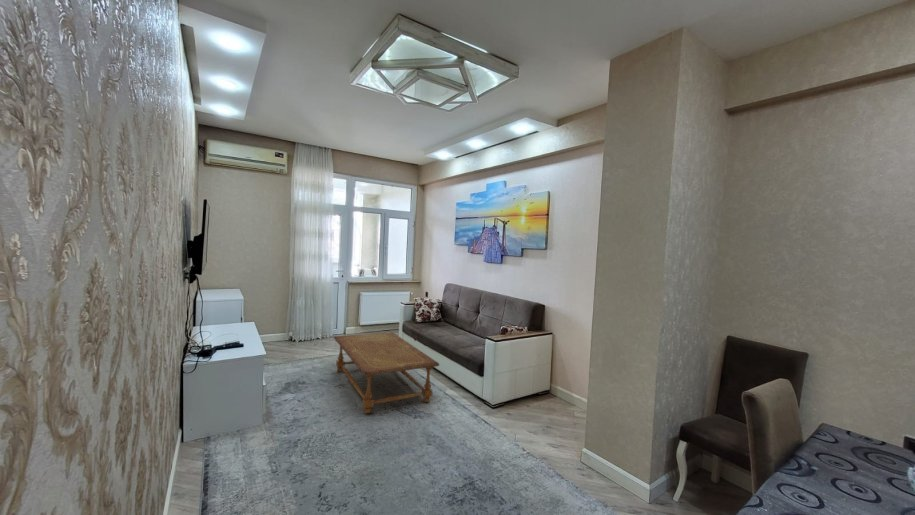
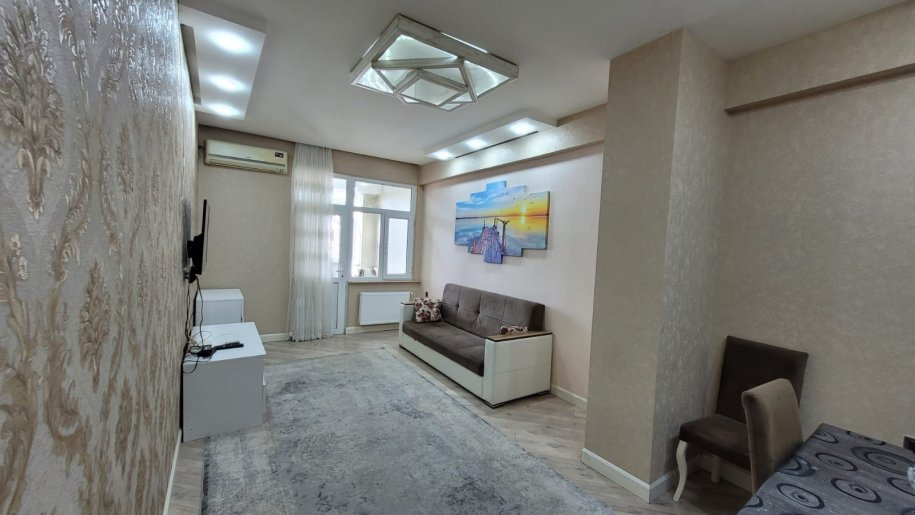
- coffee table (380, 366)
